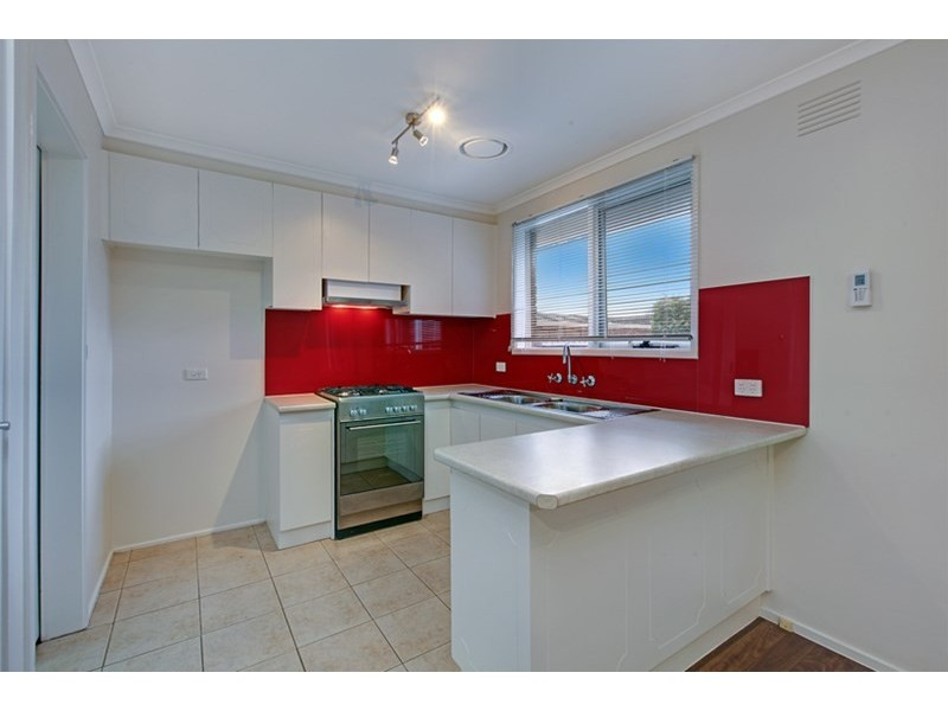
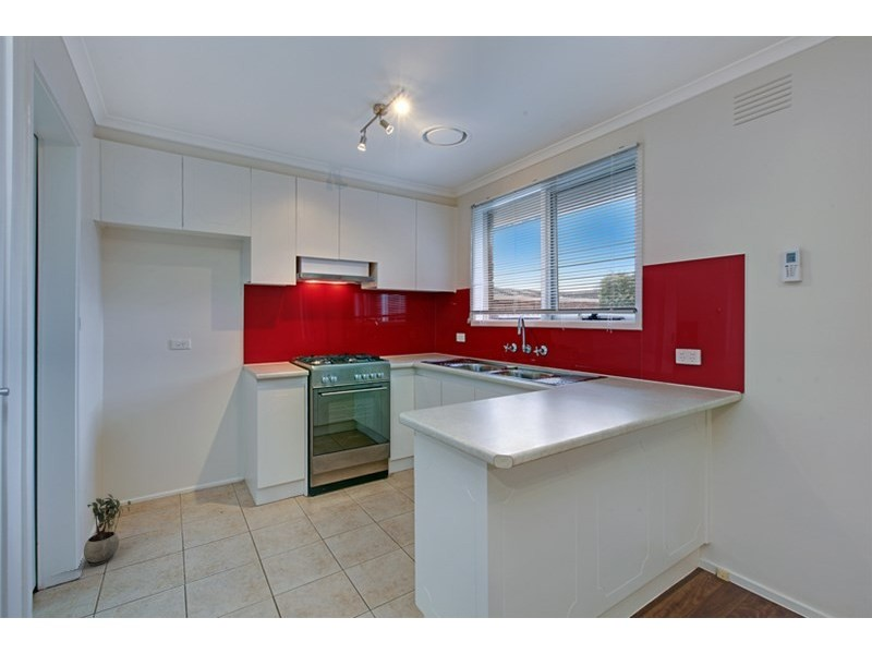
+ potted plant (107, 524)
